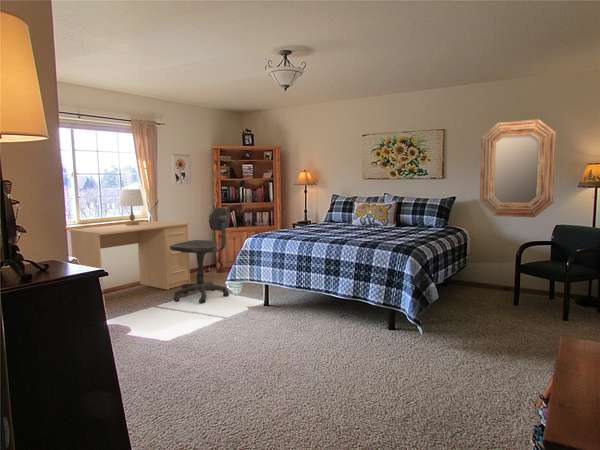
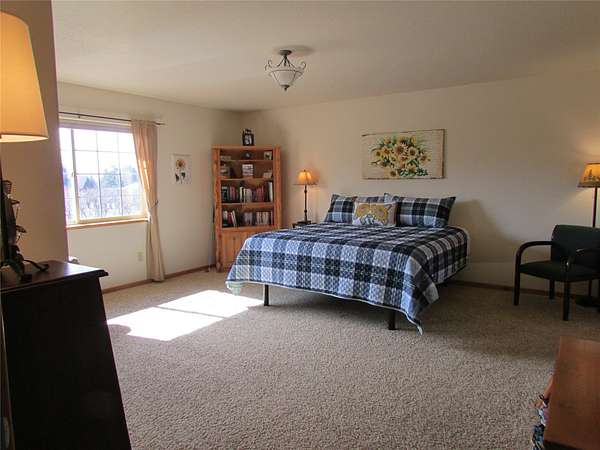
- desk (139, 259)
- table lamp (131, 207)
- home mirror (516, 169)
- office chair (200, 251)
